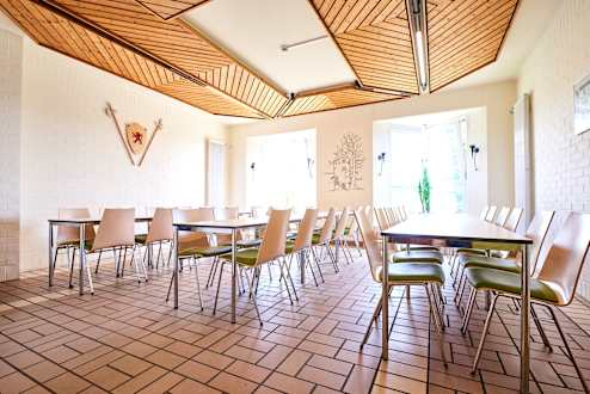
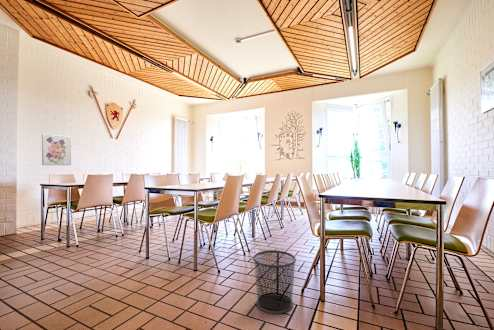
+ waste bin (274, 280)
+ wall art (57, 150)
